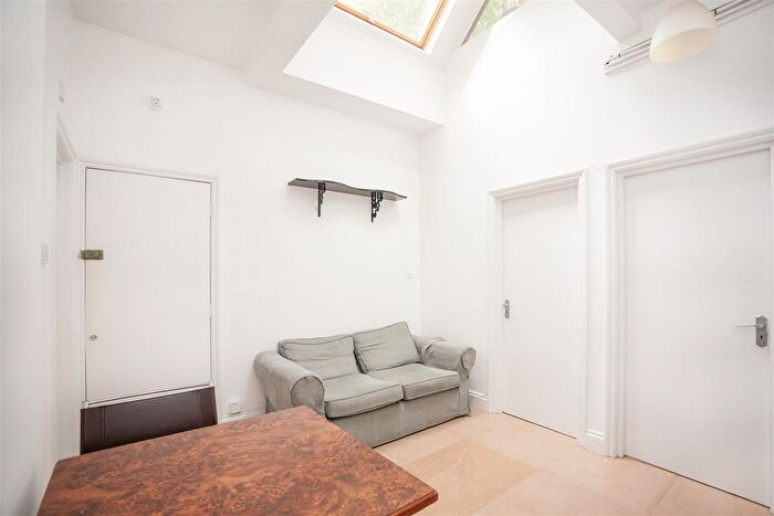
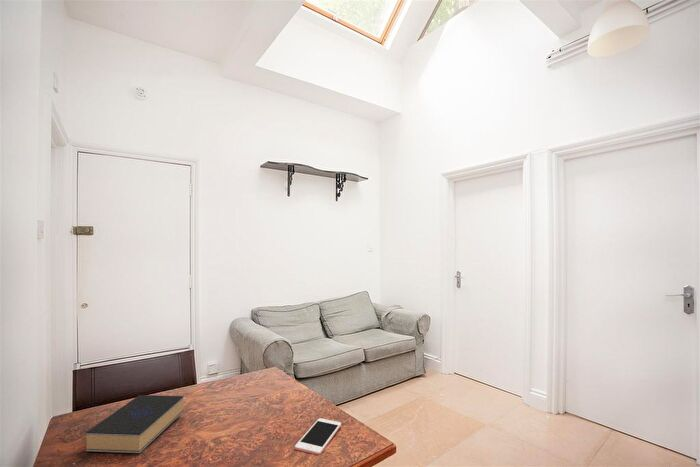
+ cell phone (319, 435)
+ book (139, 422)
